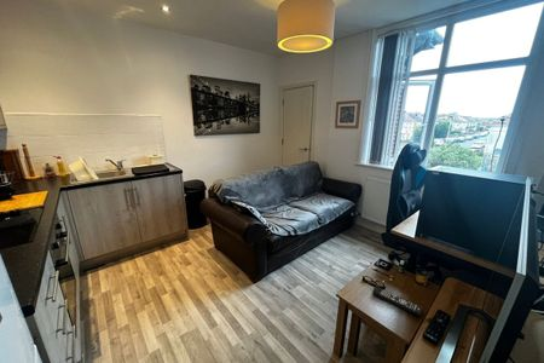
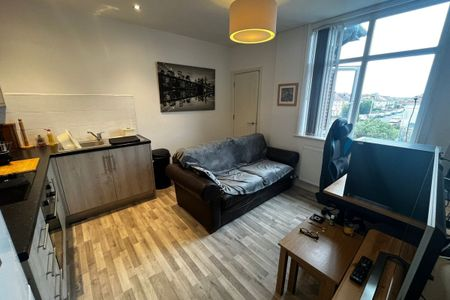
- remote control (395, 300)
